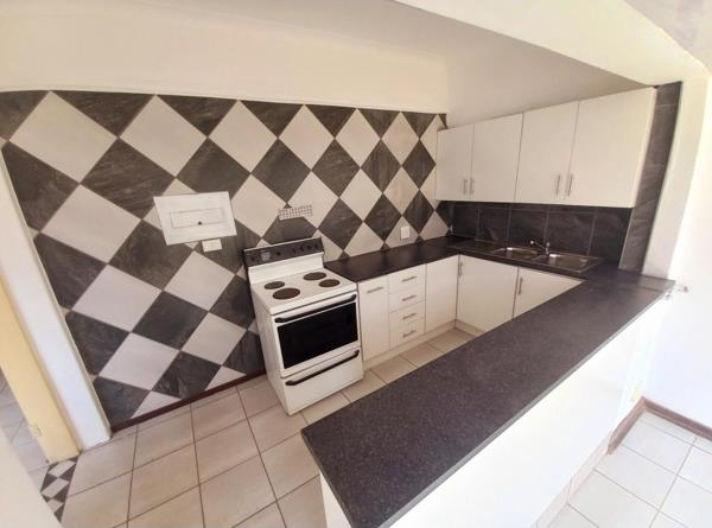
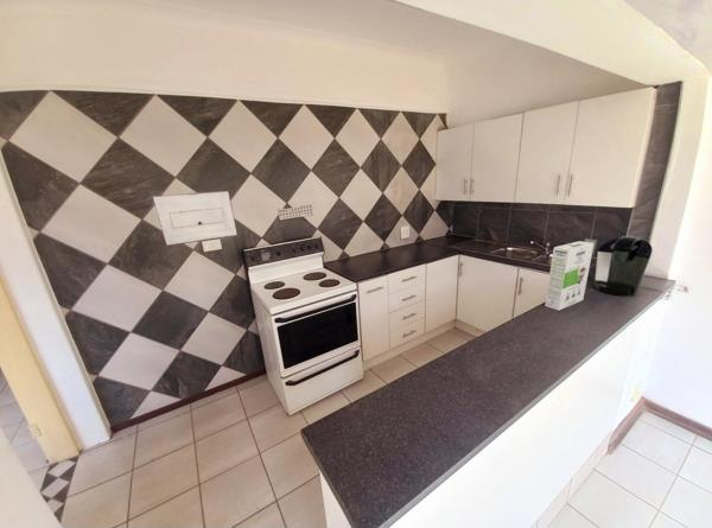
+ cereal box (568, 274)
+ coffee maker (608, 261)
